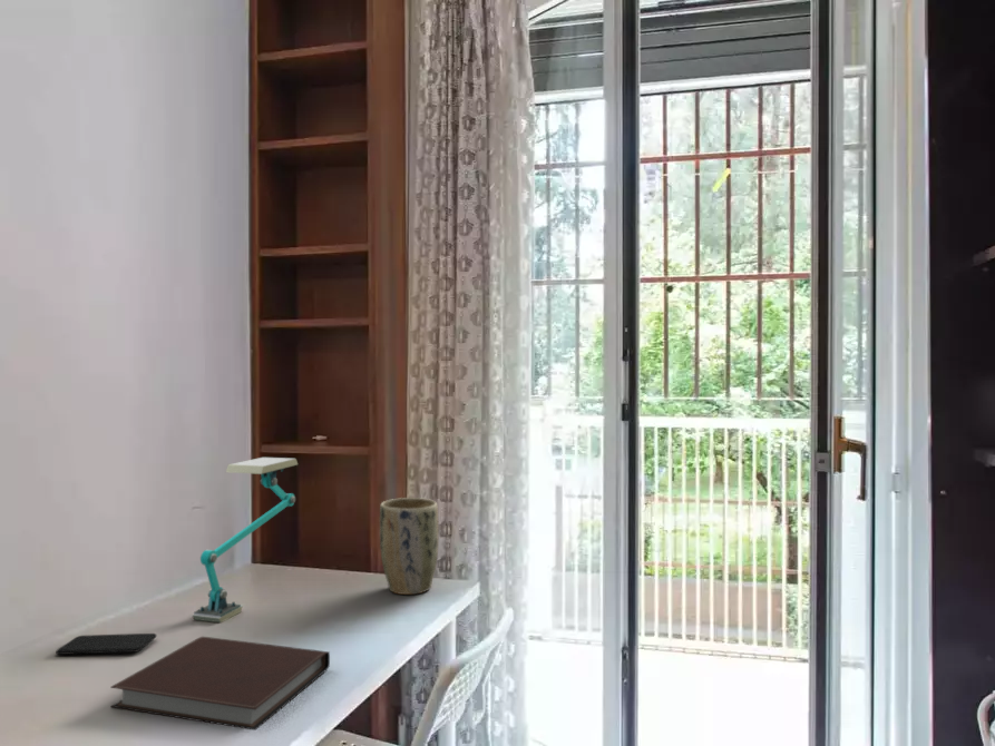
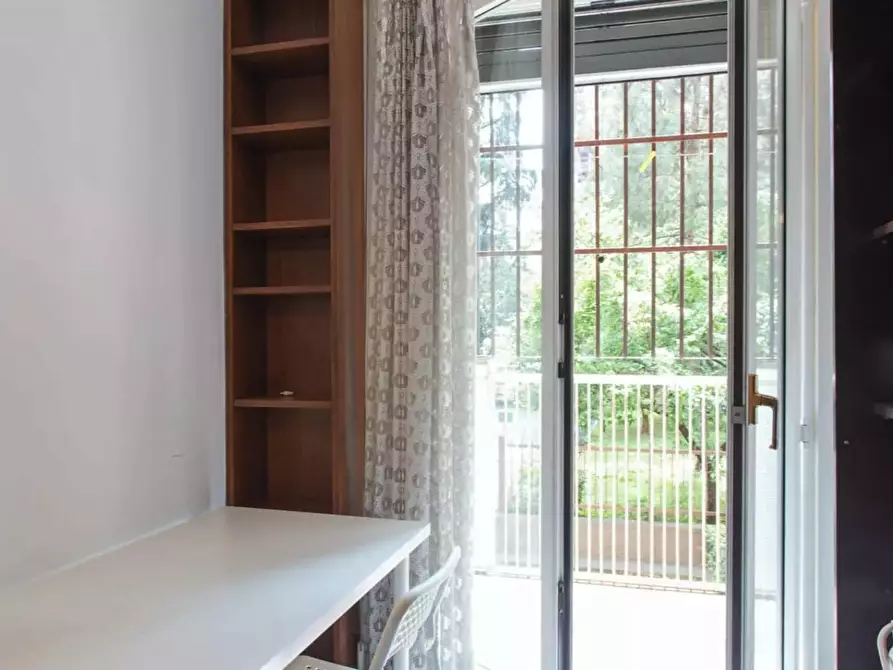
- plant pot (409, 546)
- desk lamp (251, 531)
- notebook (226, 676)
- smartphone (107, 644)
